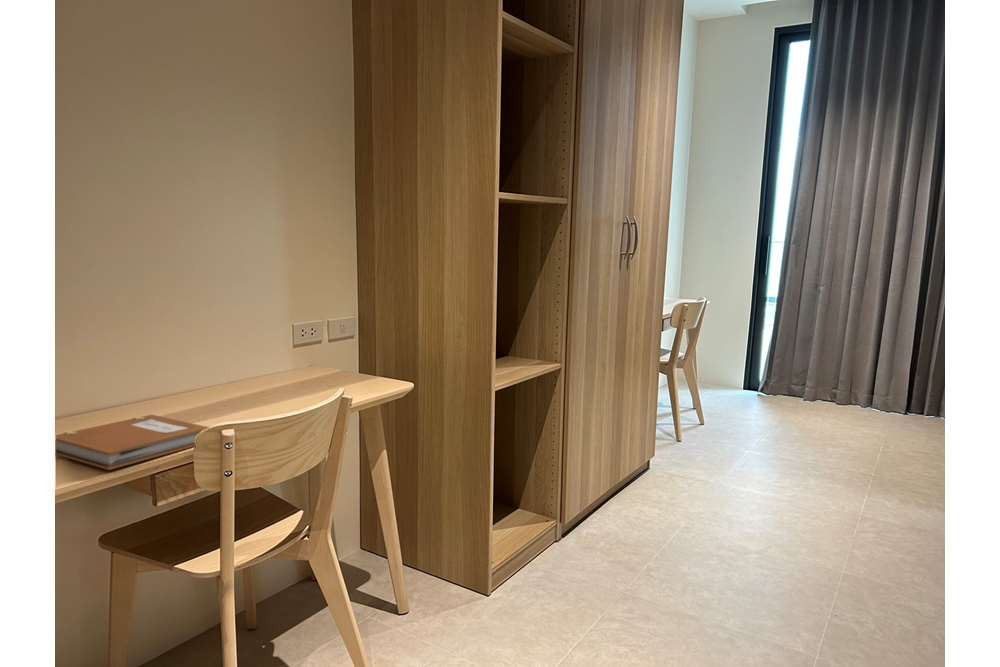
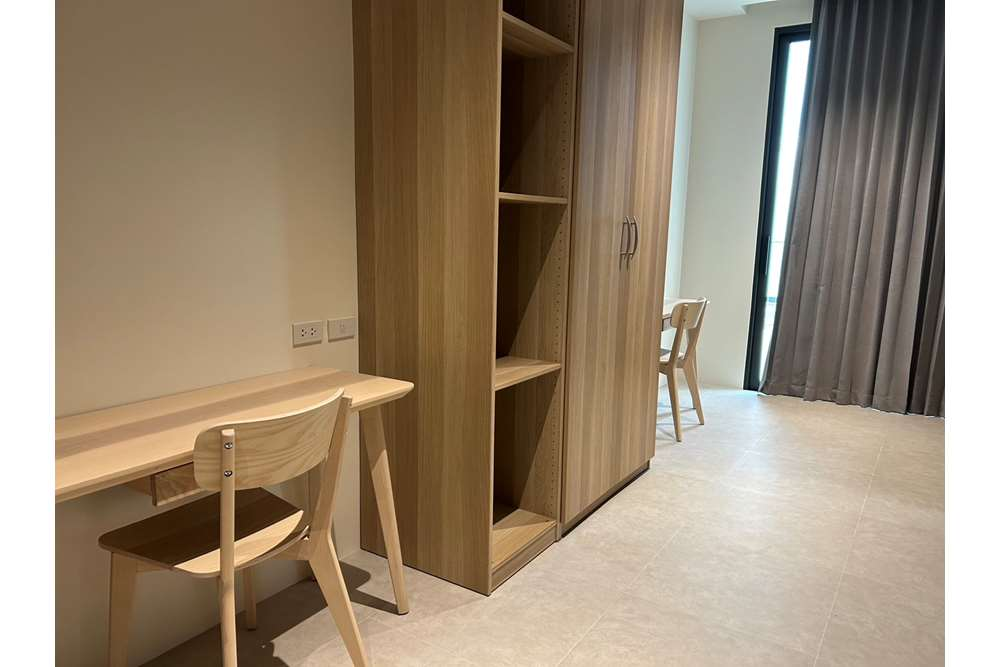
- notebook (133, 438)
